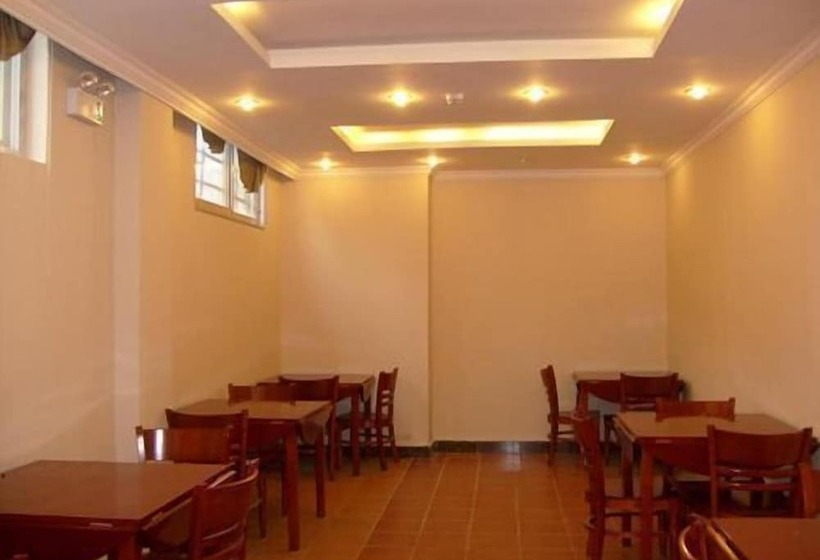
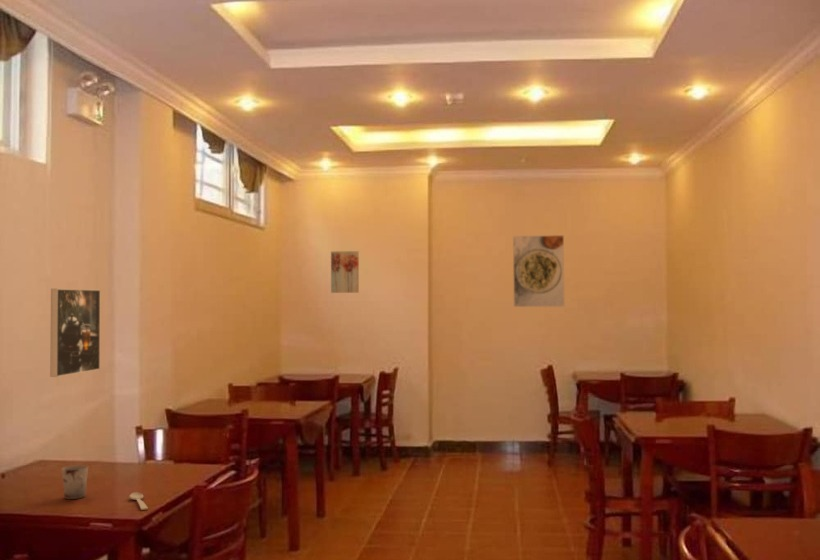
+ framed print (76, 331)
+ spoon (140, 500)
+ cup (76, 483)
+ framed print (538, 271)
+ wall art (344, 272)
